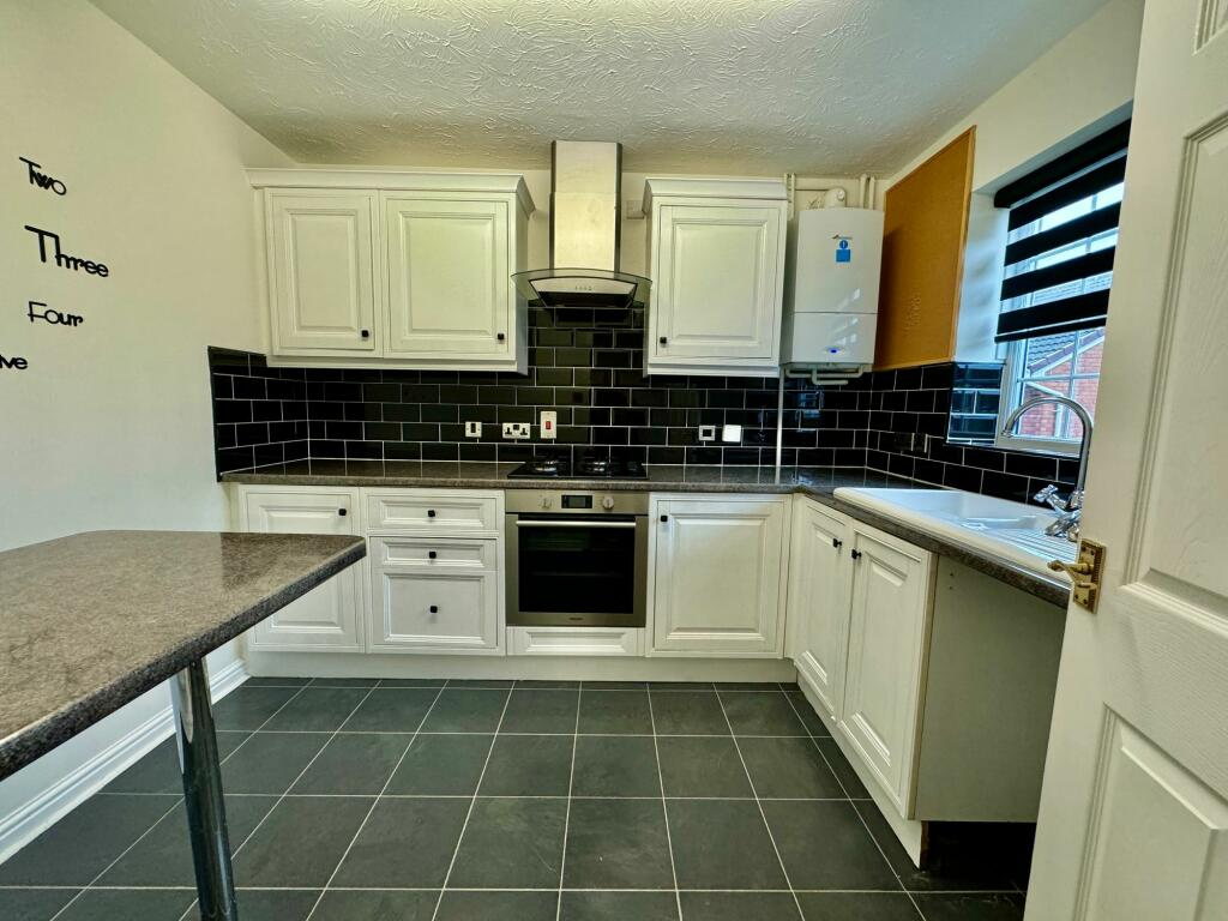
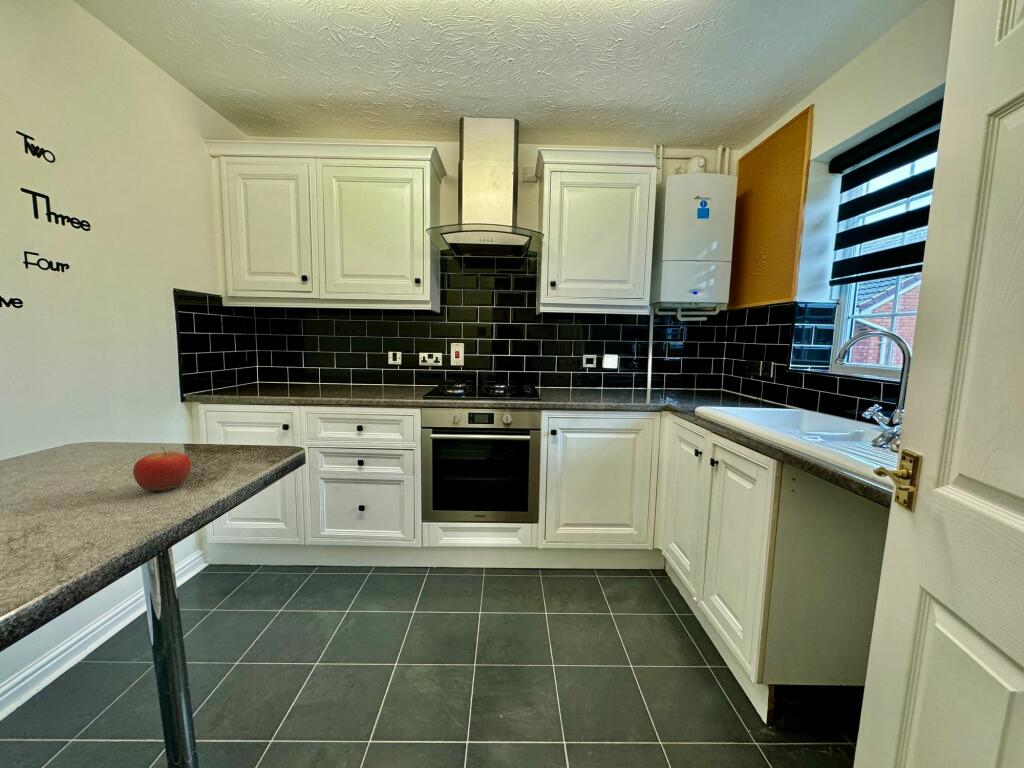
+ fruit (163, 467)
